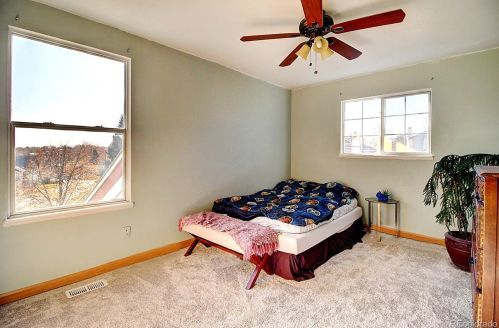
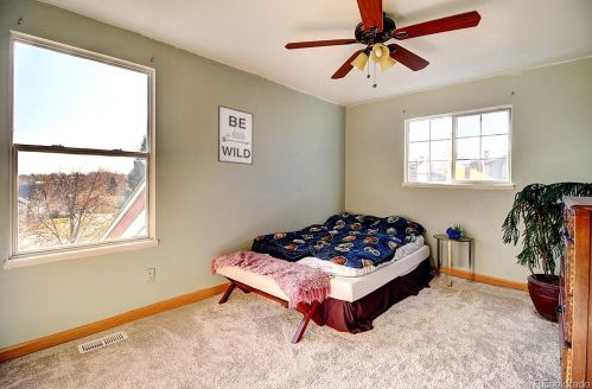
+ wall art (236, 136)
